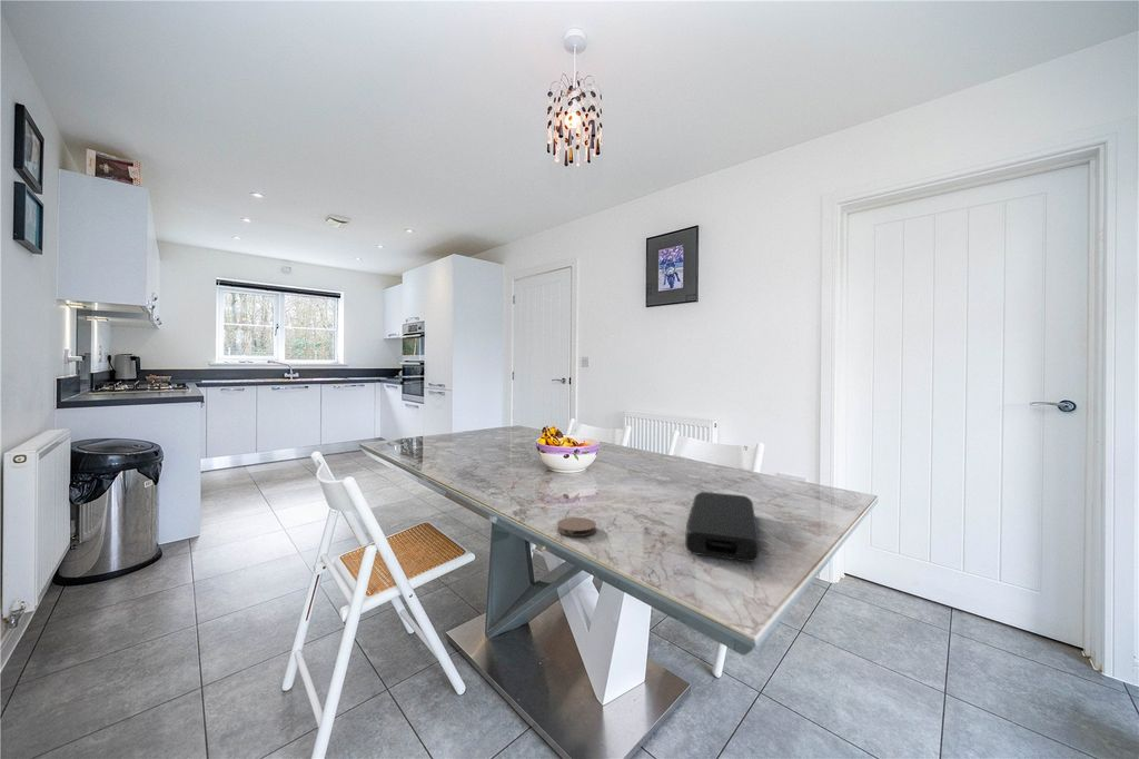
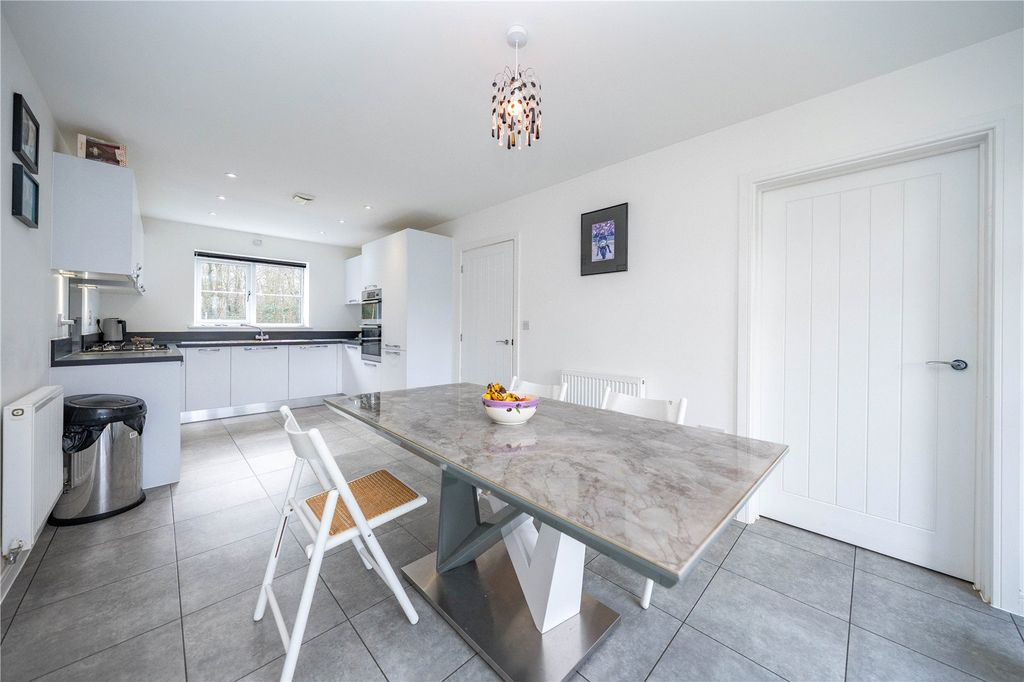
- coaster (576, 525)
- power bank (721, 520)
